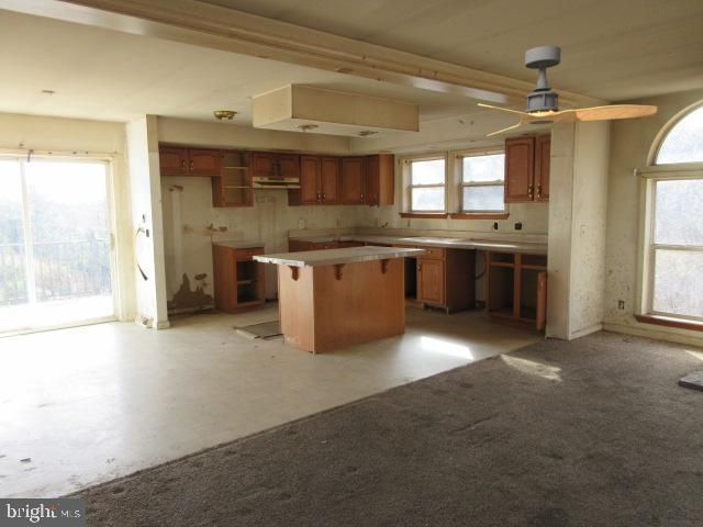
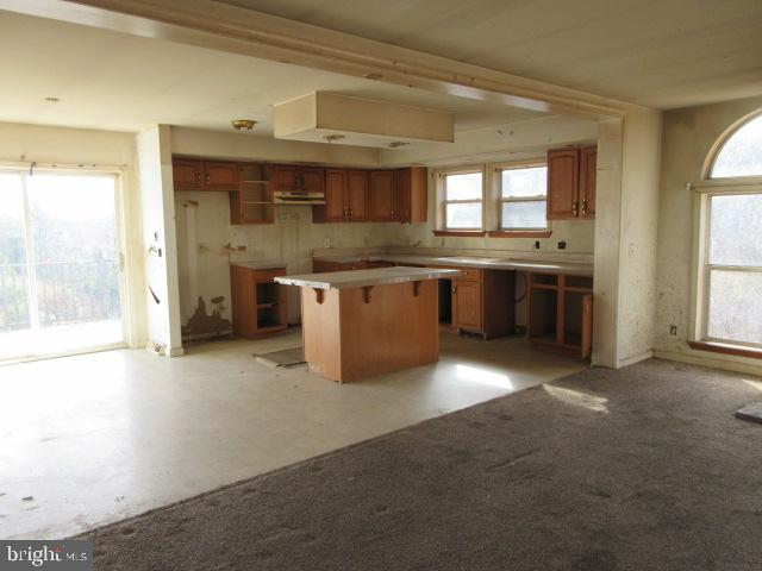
- ceiling fan (557, 93)
